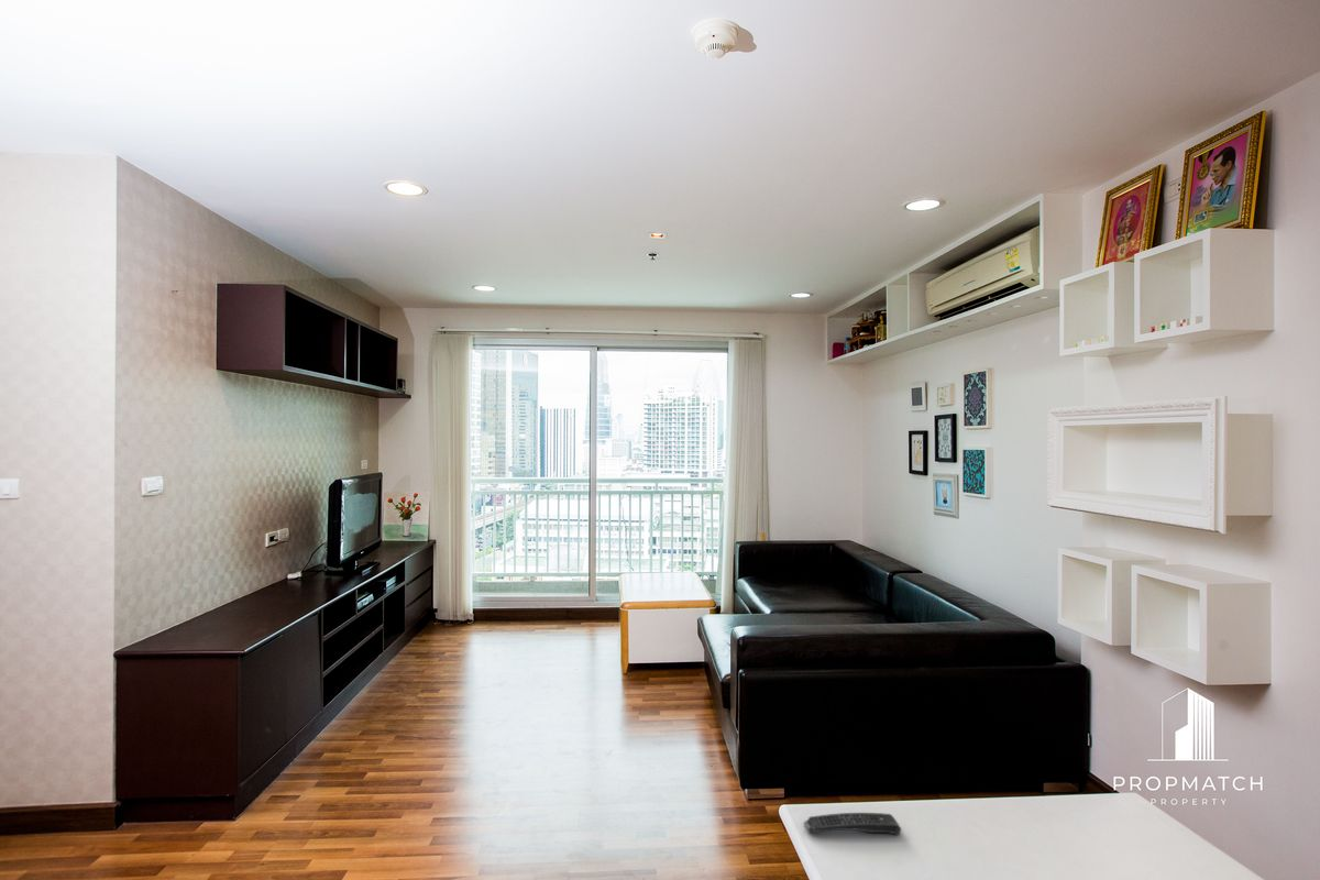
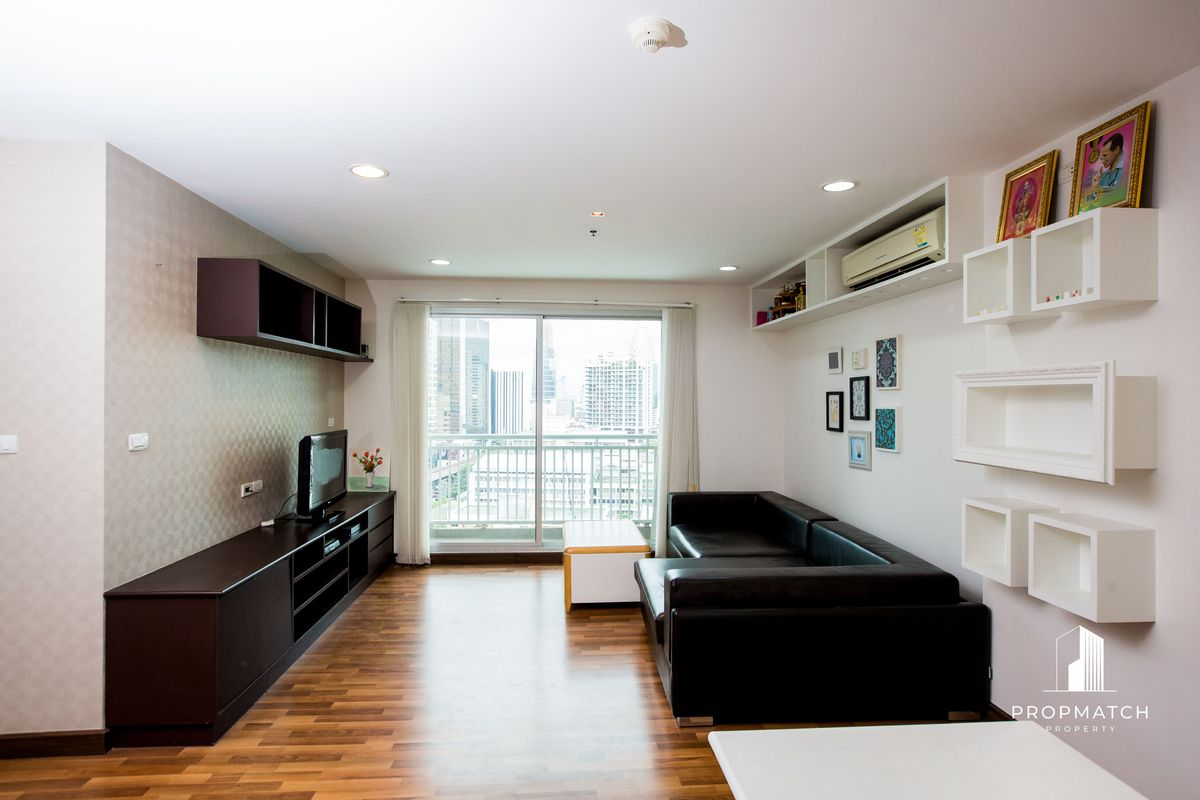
- remote control (850, 823)
